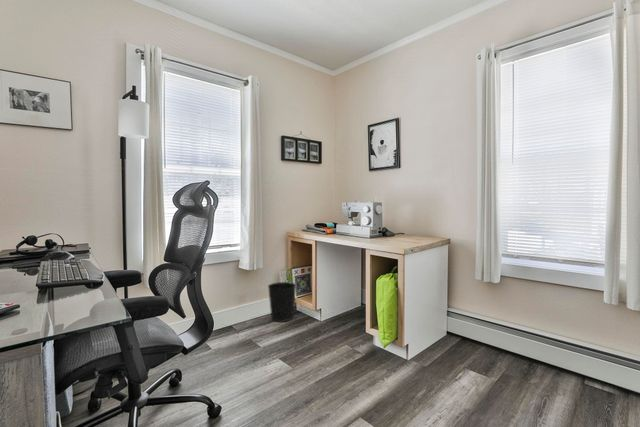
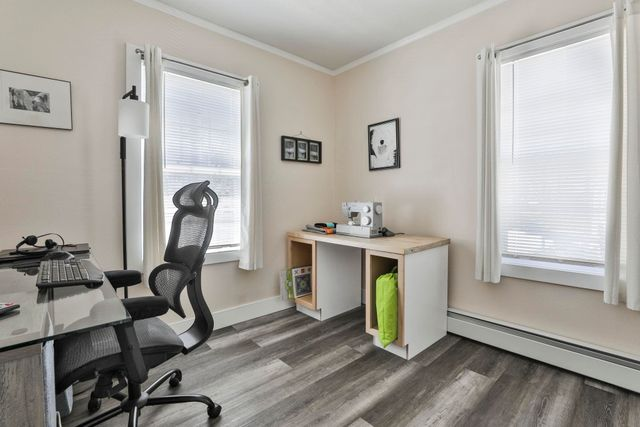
- wastebasket (282, 301)
